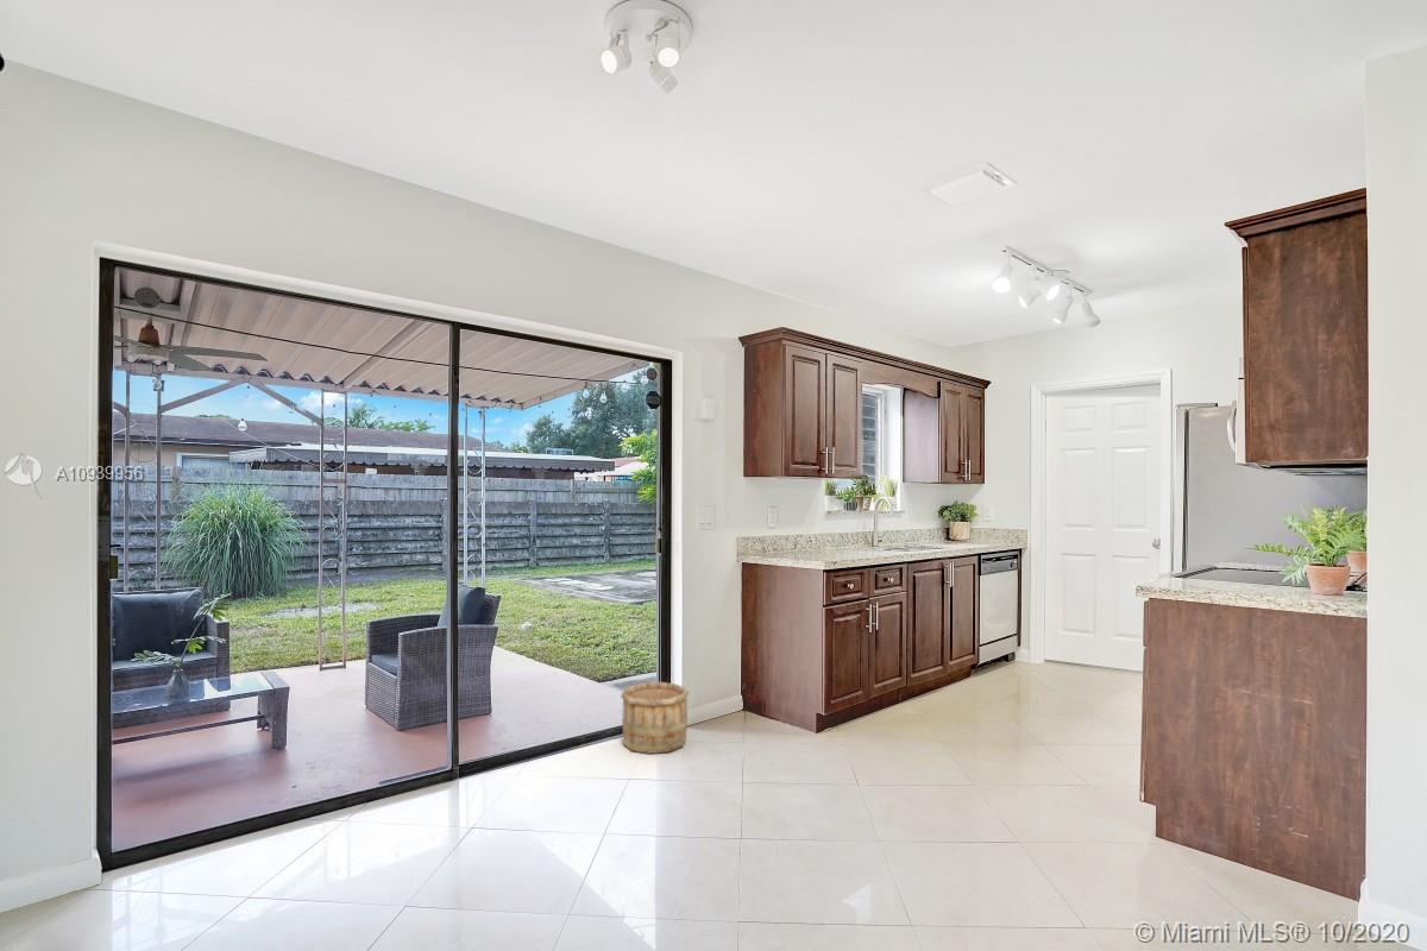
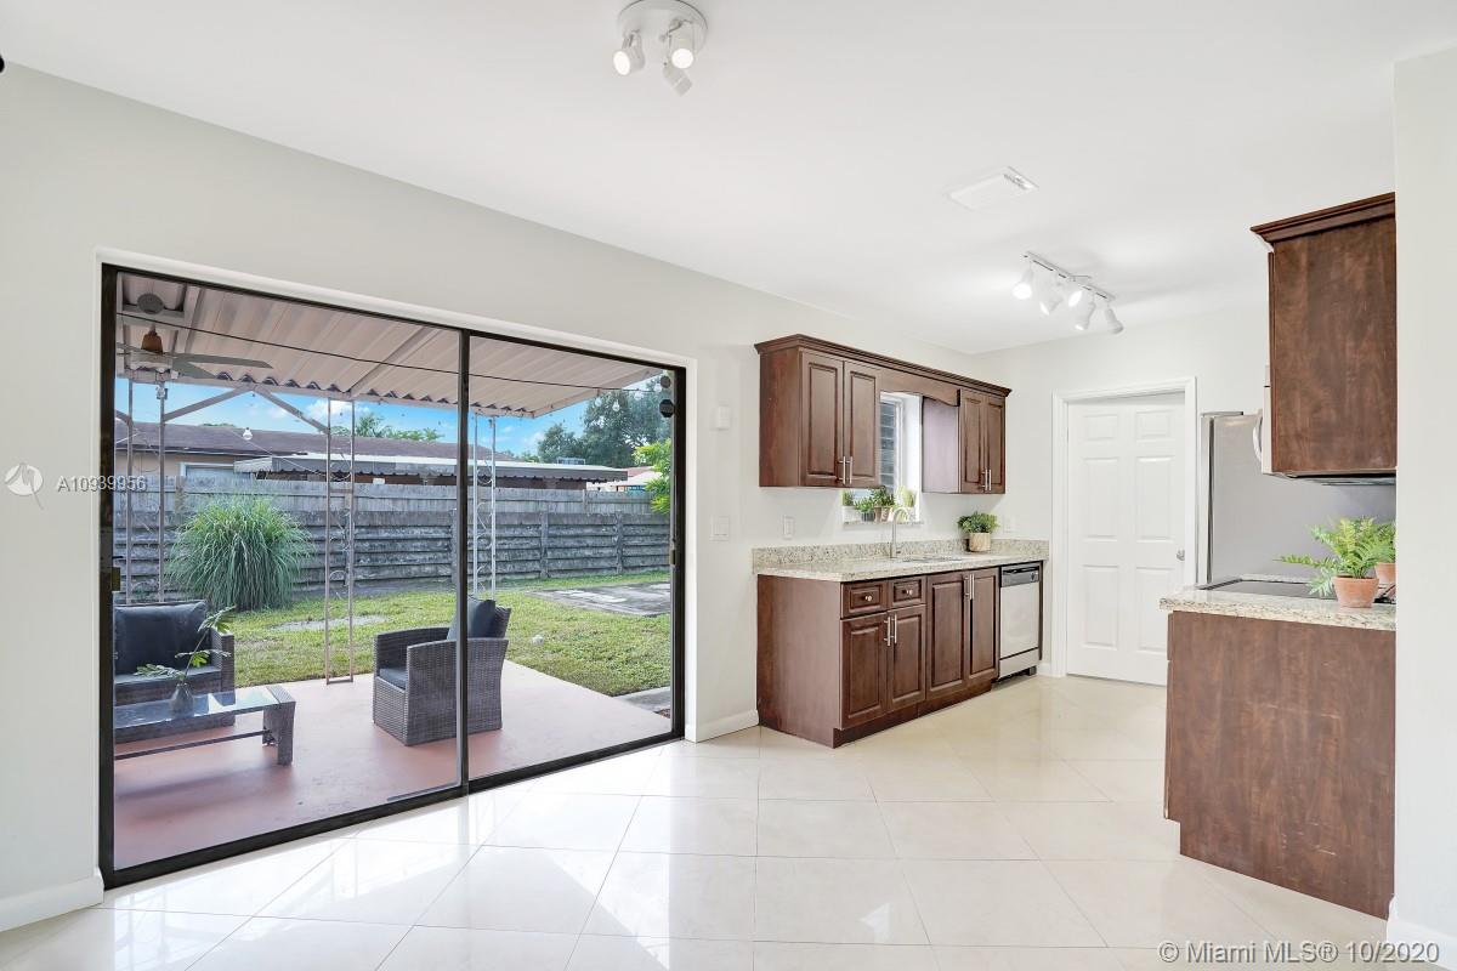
- wooden bucket (654, 717)
